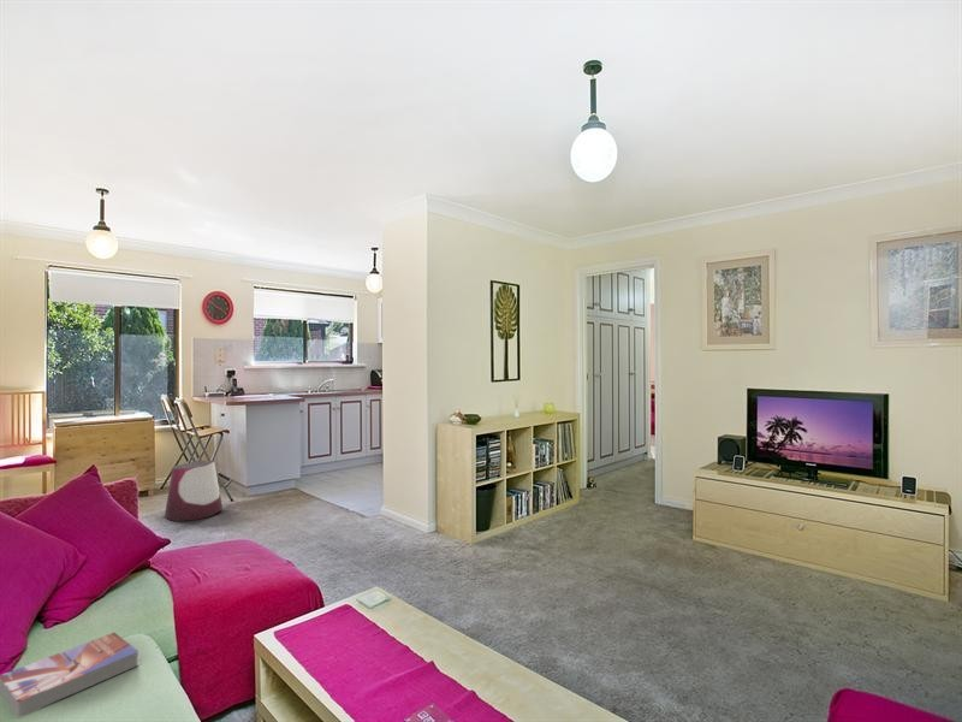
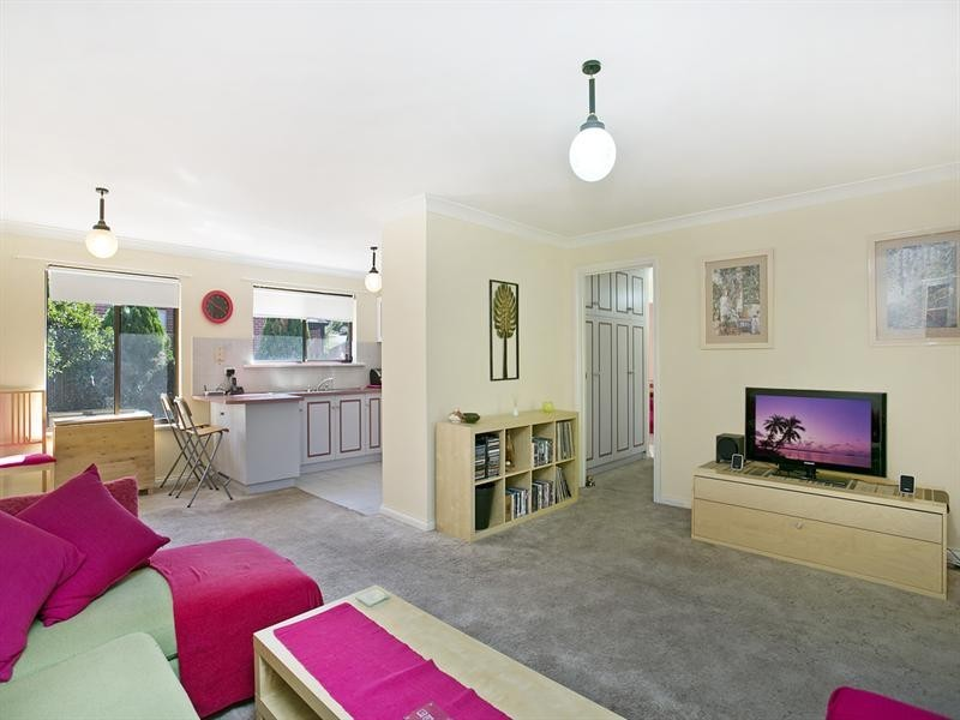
- textbook (71, 670)
- stool (194, 487)
